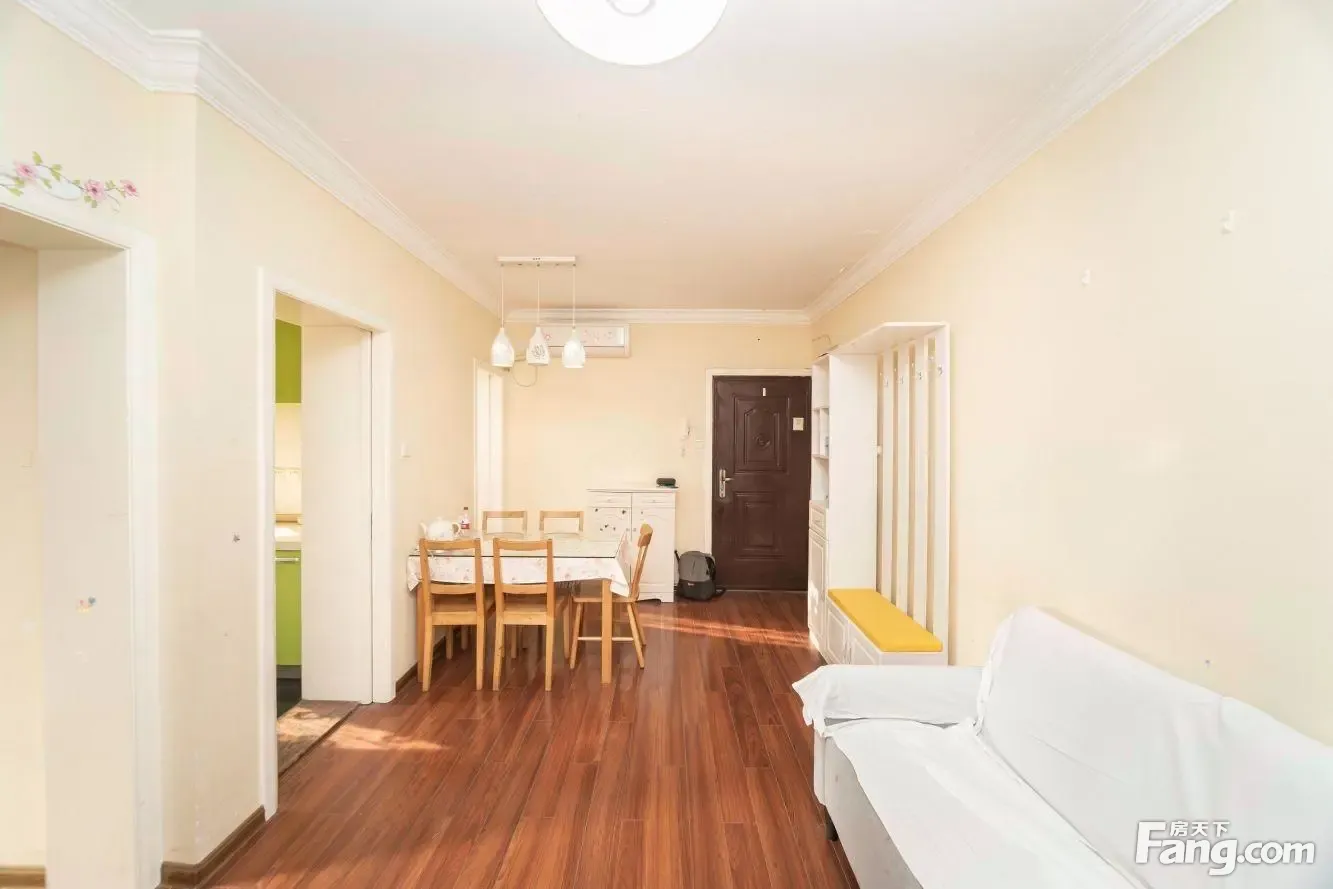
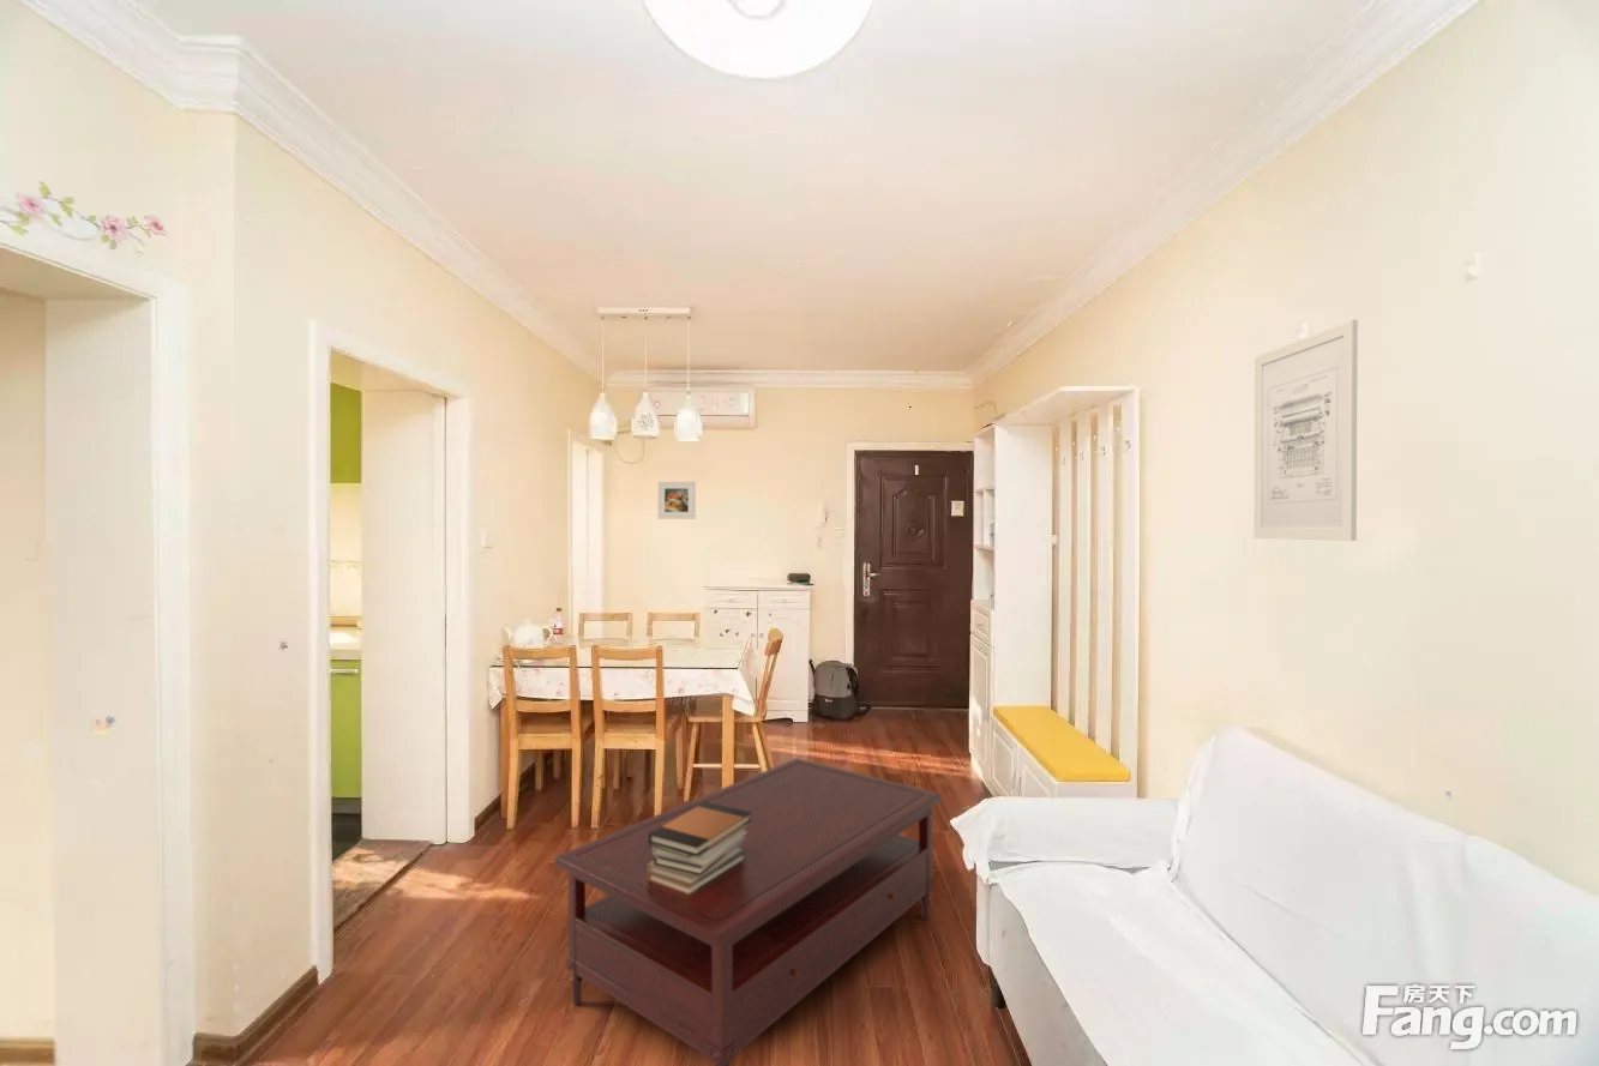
+ wall art (1300, 439)
+ coffee table (768, 889)
+ book stack (701, 844)
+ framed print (677, 500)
